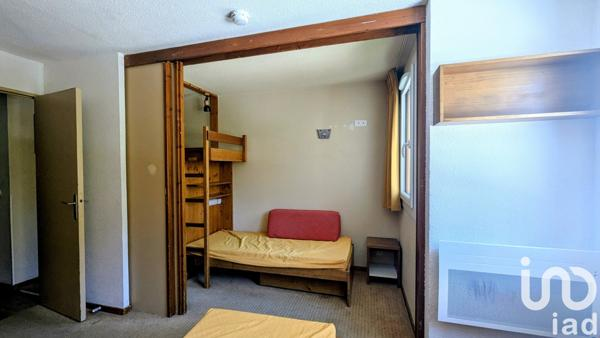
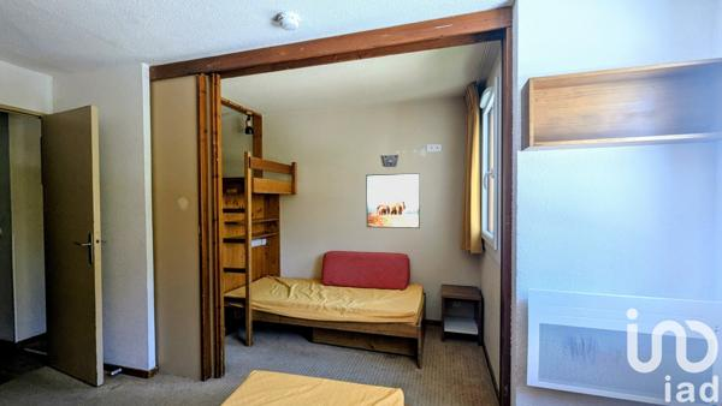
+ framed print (392, 201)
